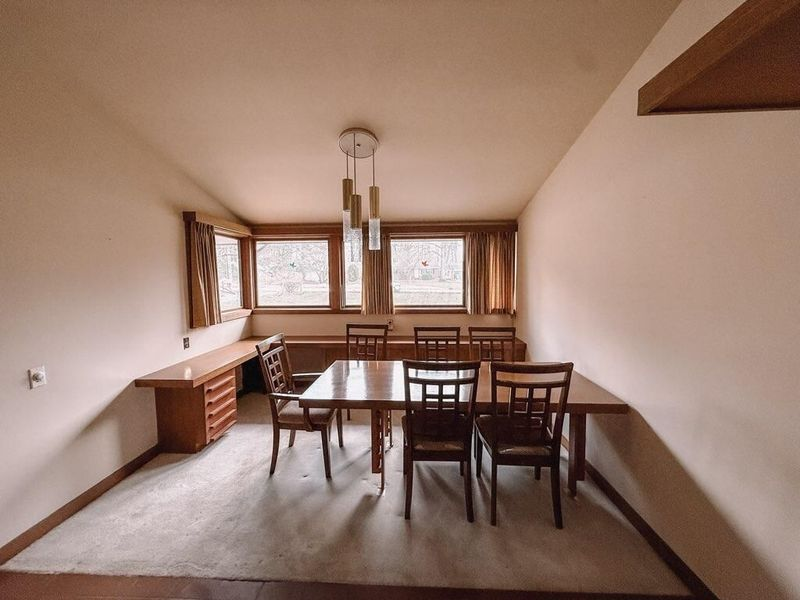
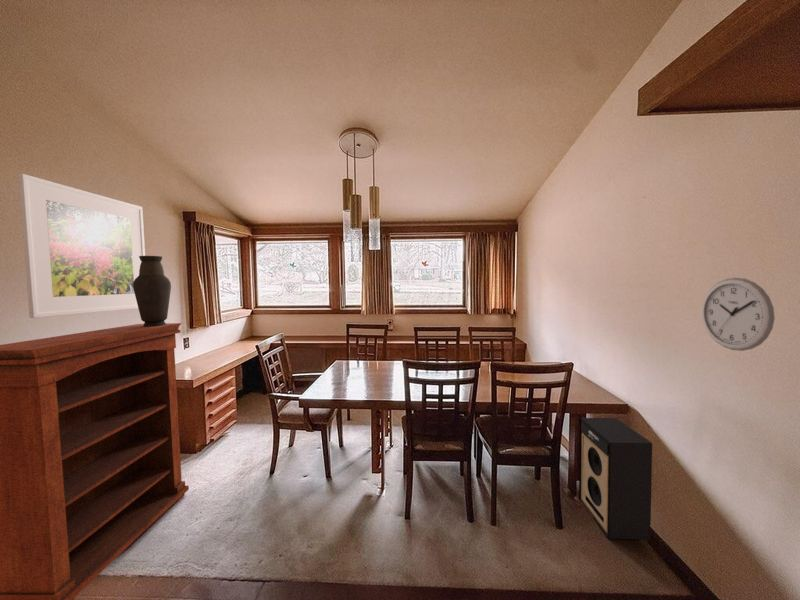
+ speaker (612, 473)
+ vase (152, 290)
+ wall clock (732, 314)
+ bookshelf (105, 439)
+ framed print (95, 253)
